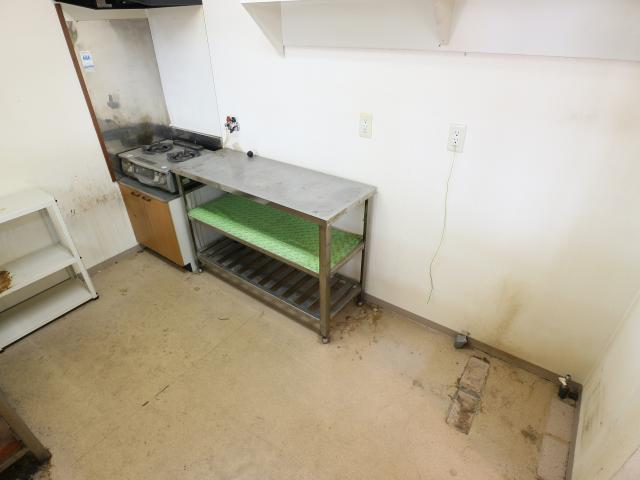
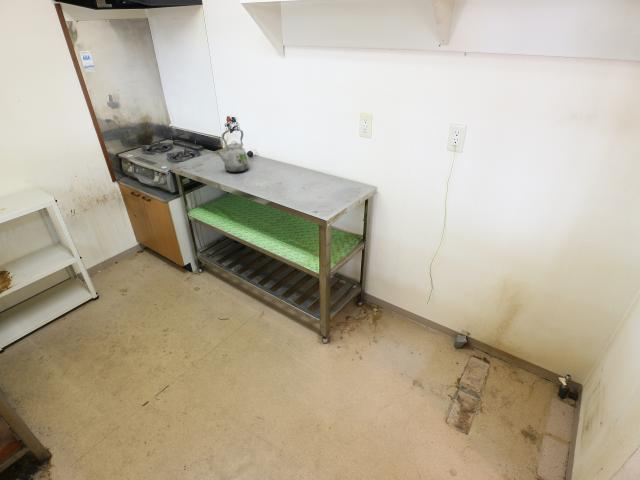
+ kettle (230, 151)
